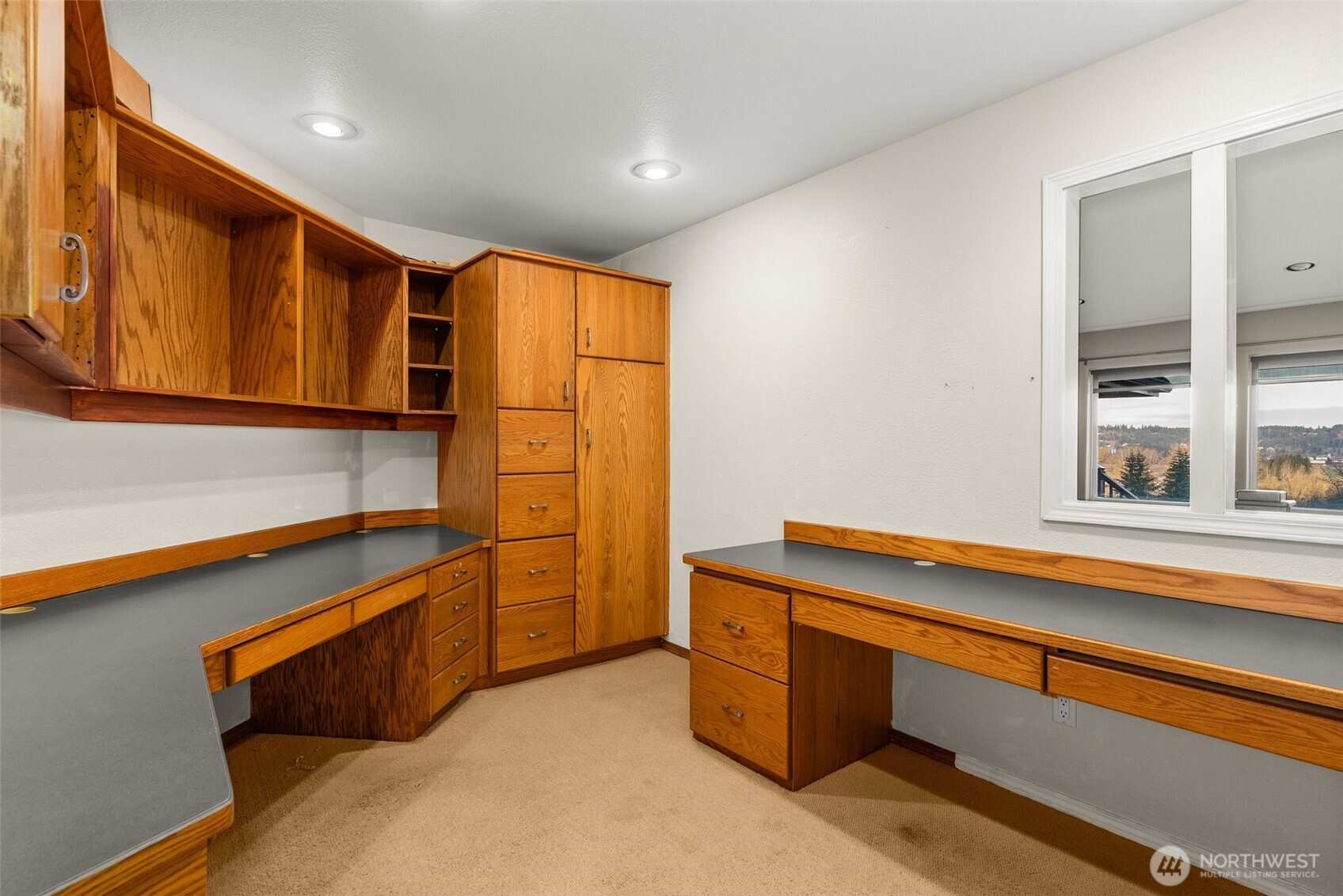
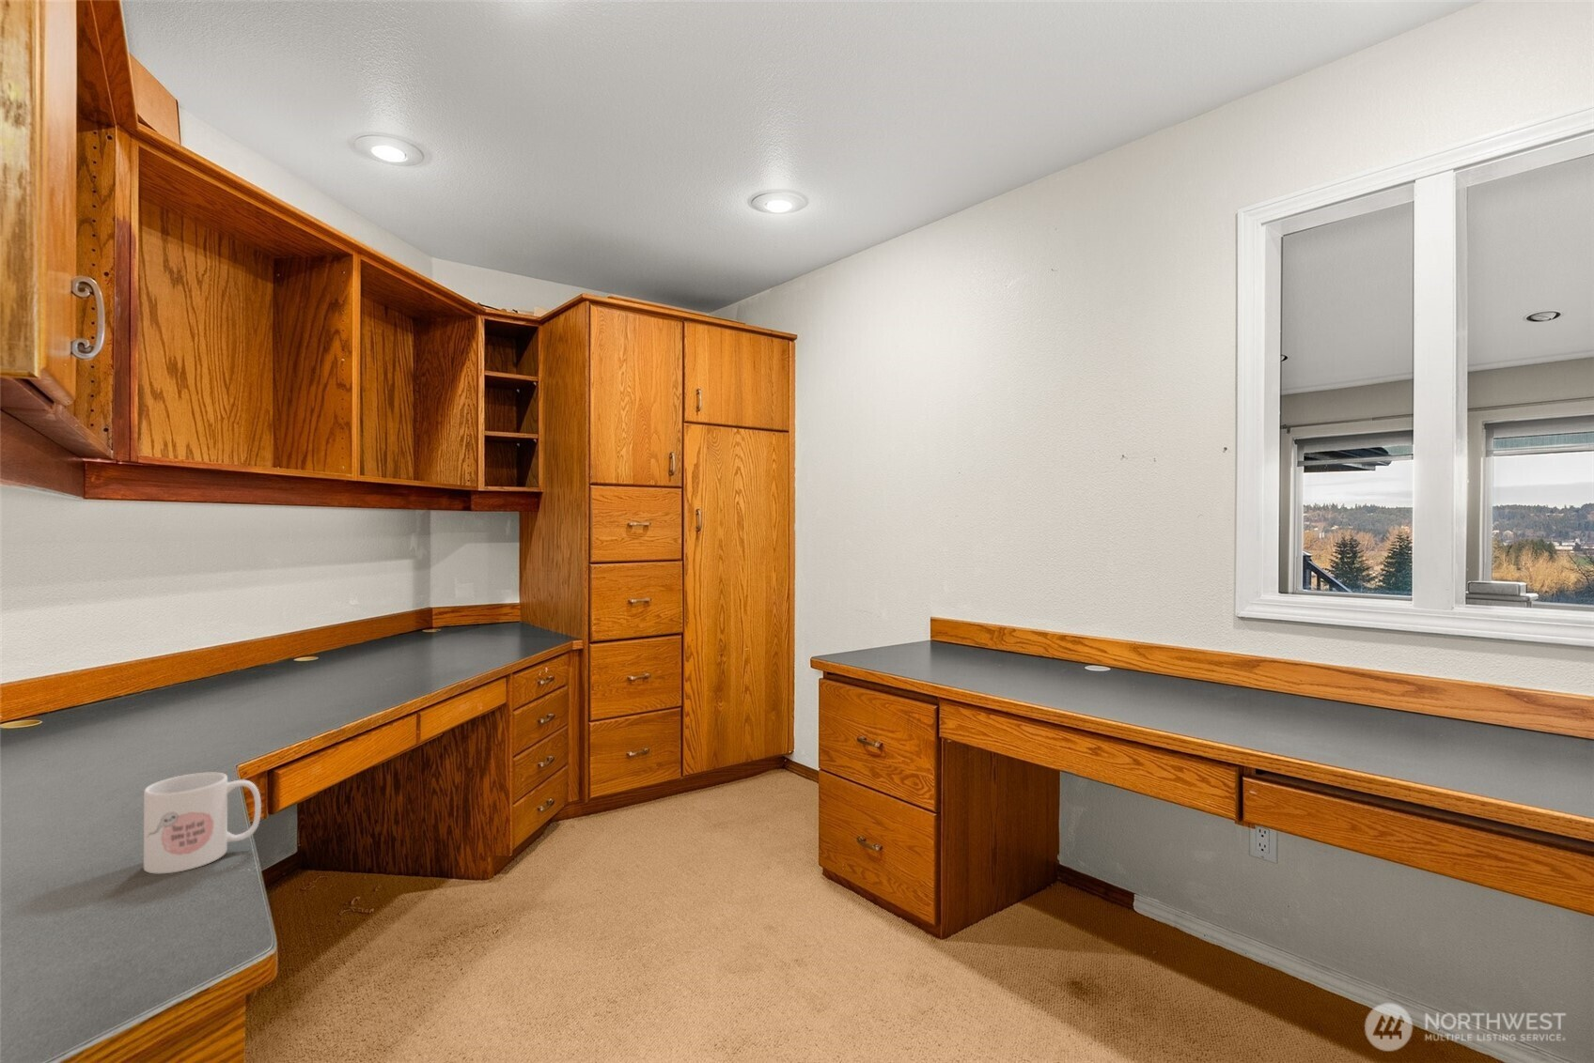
+ mug (204, 817)
